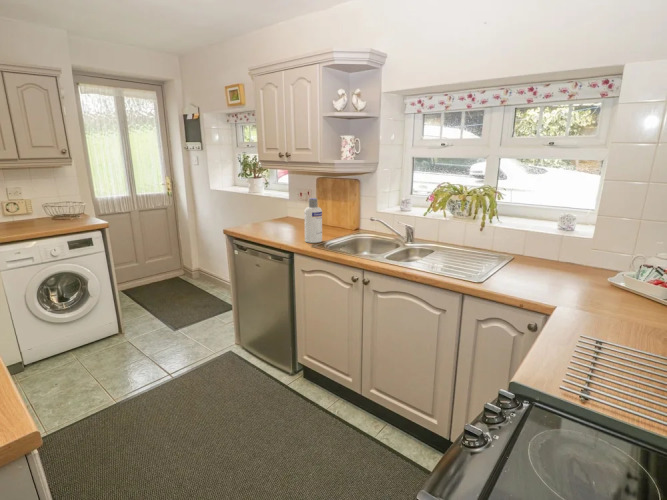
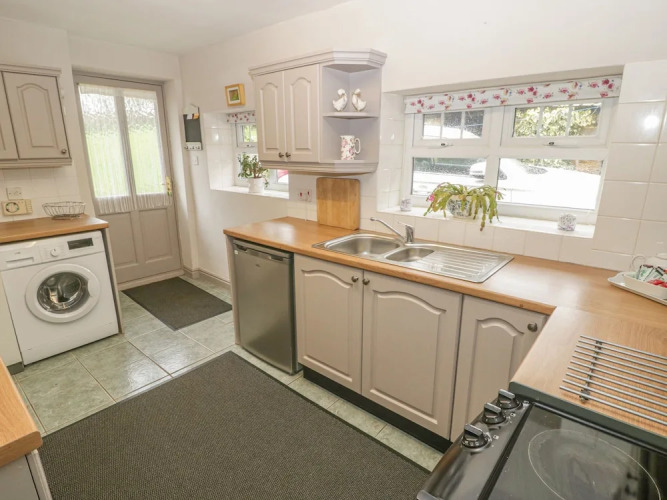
- screw cap bottle (313, 220)
